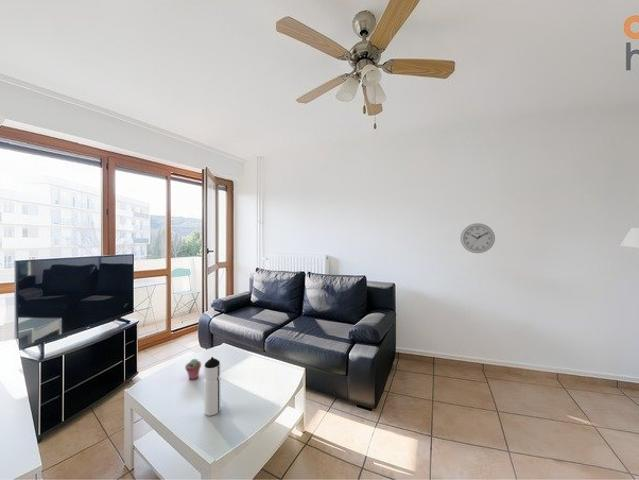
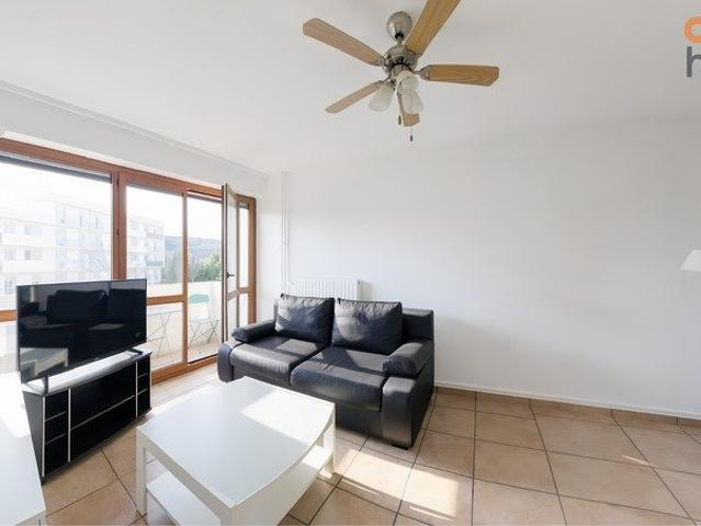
- wall clock (477, 238)
- potted succulent (193, 368)
- water bottle (212, 384)
